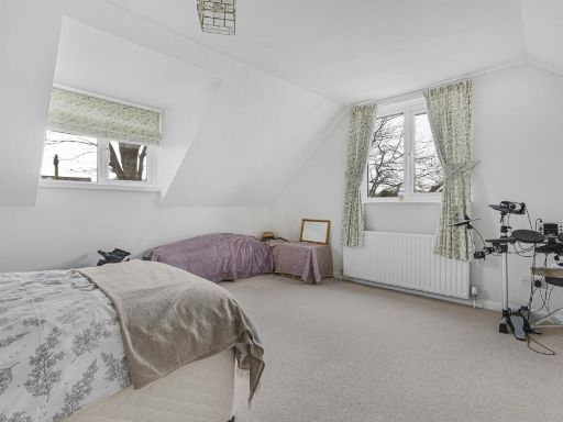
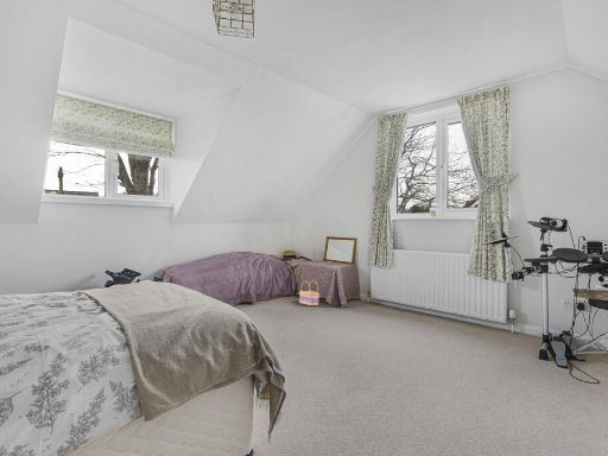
+ basket (309, 292)
